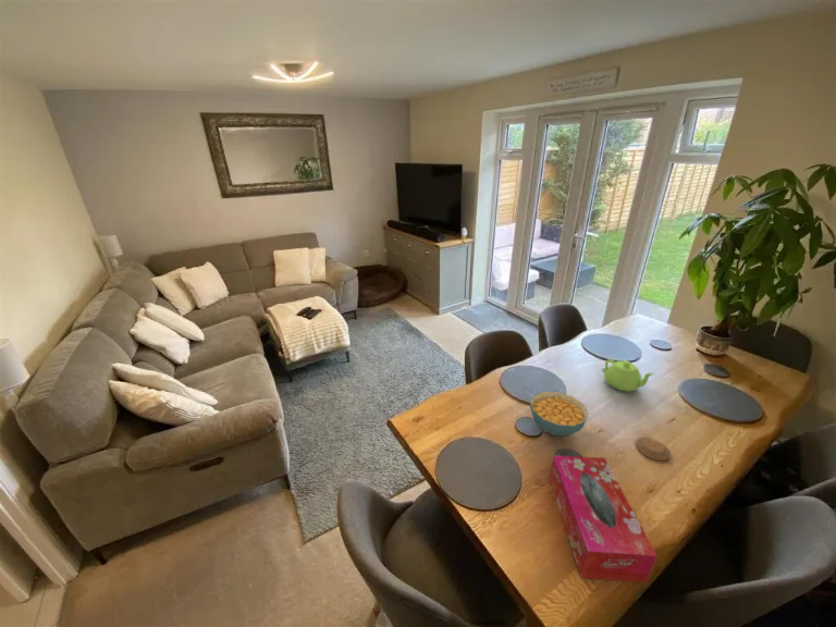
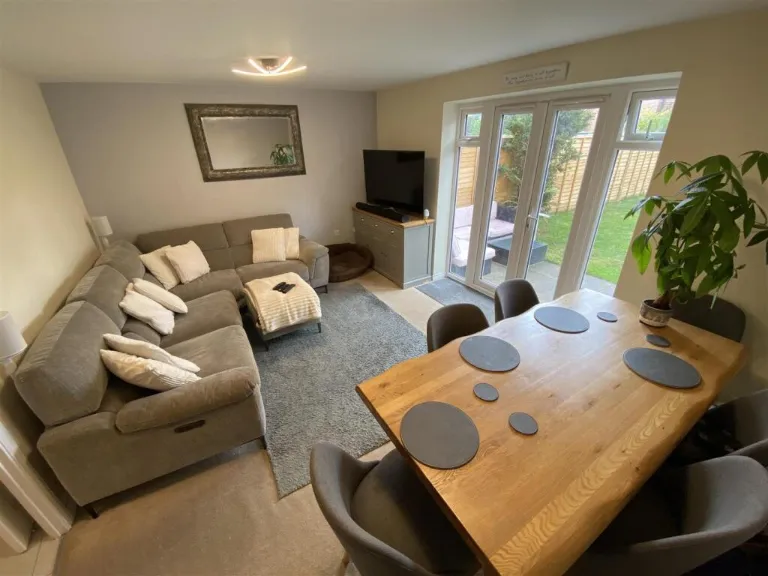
- coaster (653, 447)
- cereal bowl (556, 418)
- teapot (626, 374)
- tissue box (593, 511)
